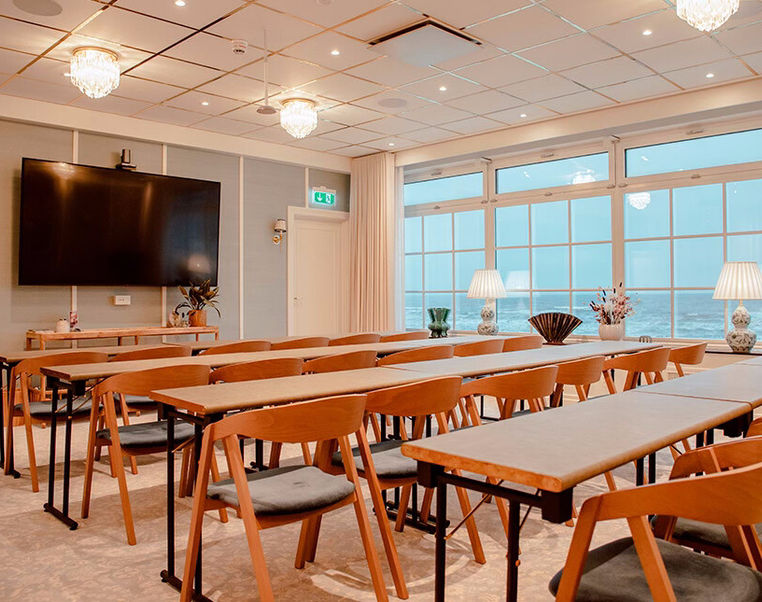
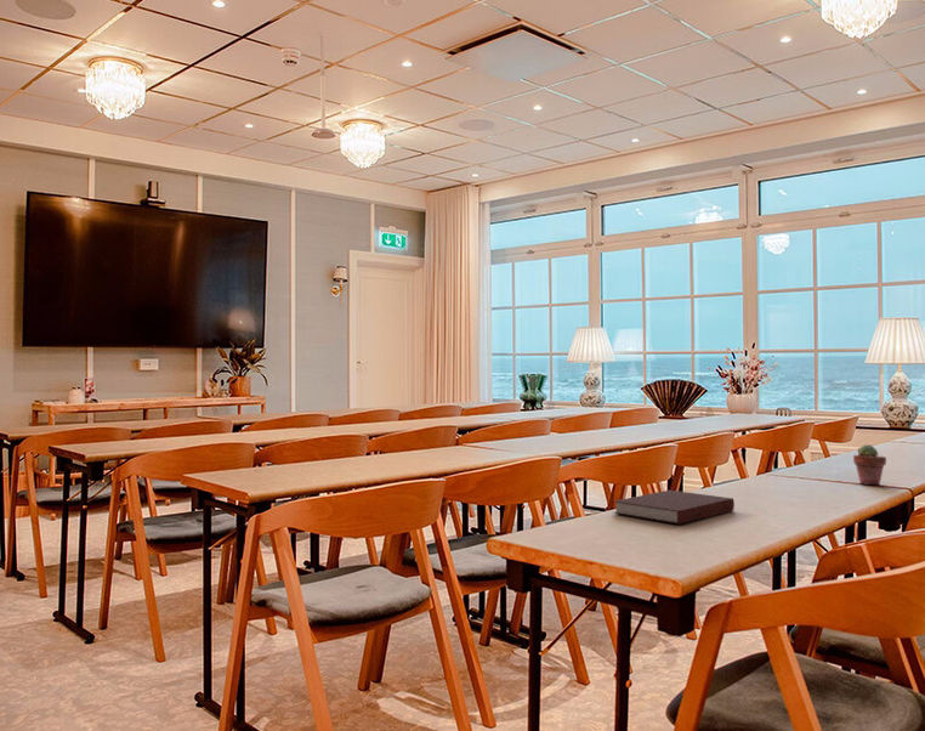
+ notebook (674, 505)
+ potted succulent (869, 464)
